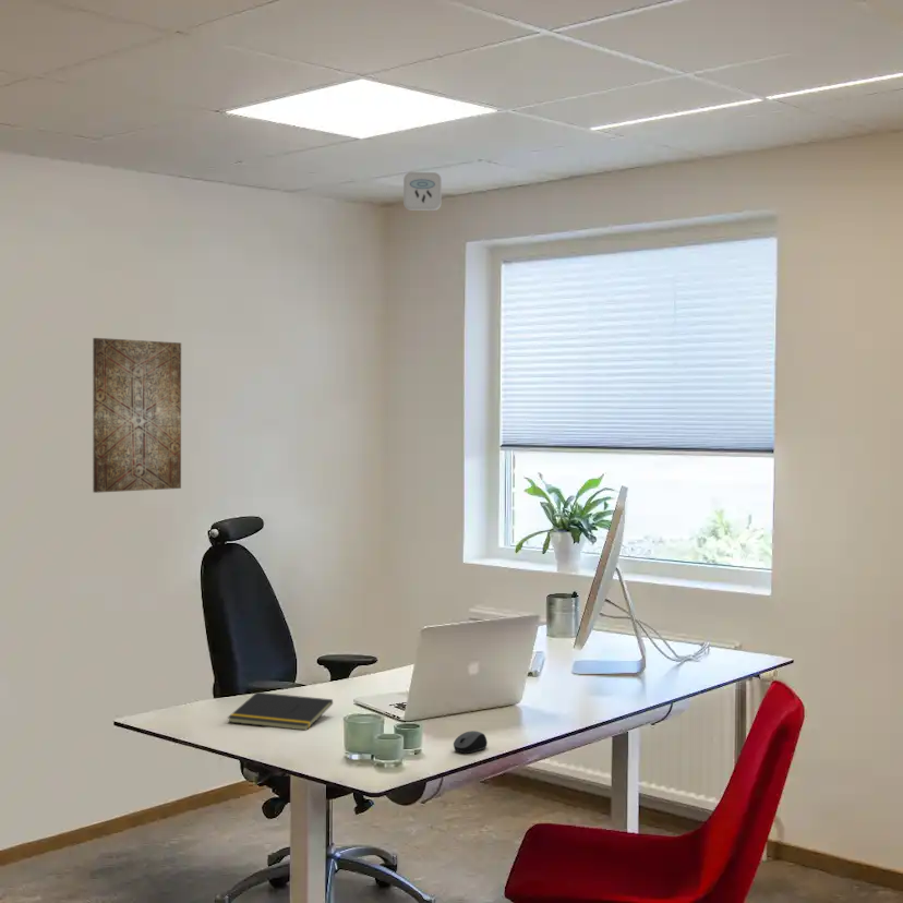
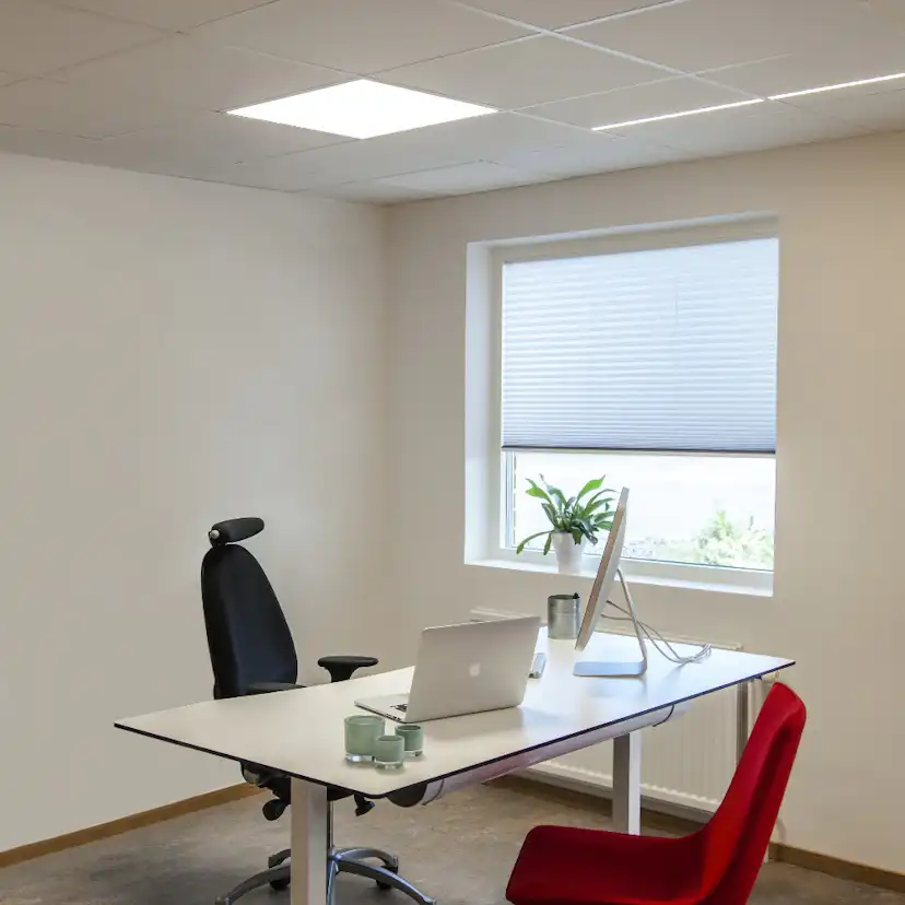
- wall art (137, 416)
- computer mouse (470, 741)
- smoke detector (422, 191)
- notepad (280, 710)
